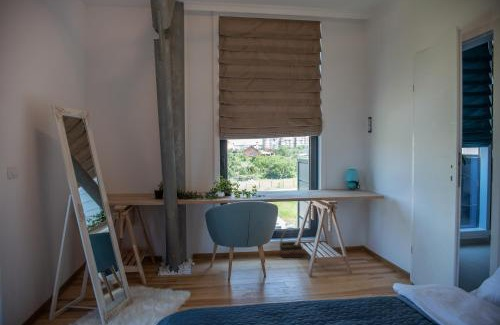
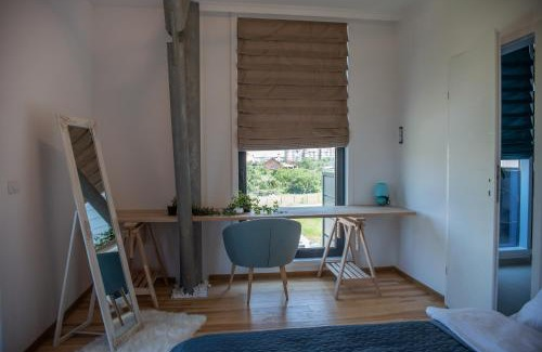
- basket (290, 242)
